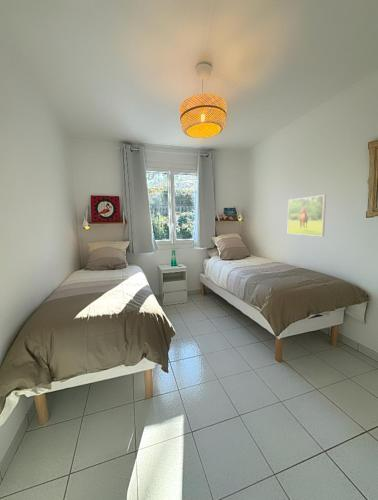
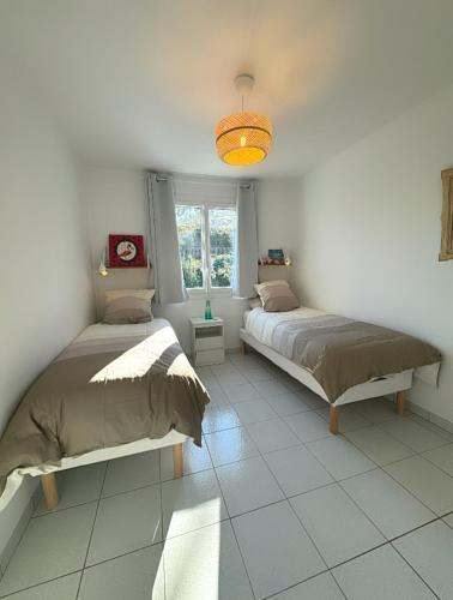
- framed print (304, 216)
